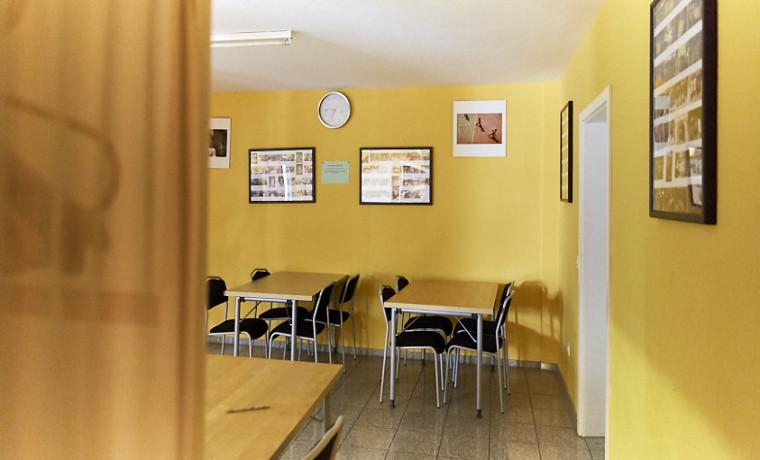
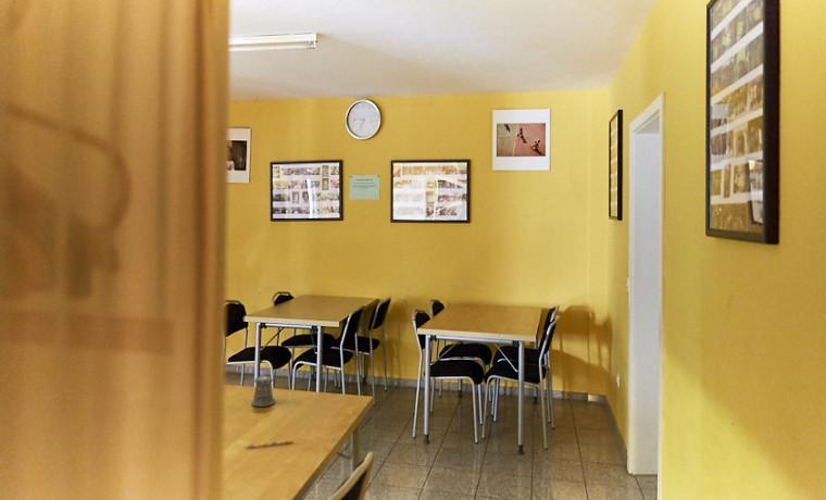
+ pepper shaker (263, 389)
